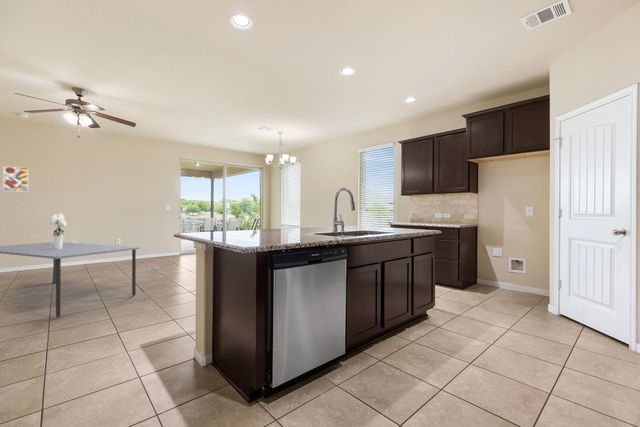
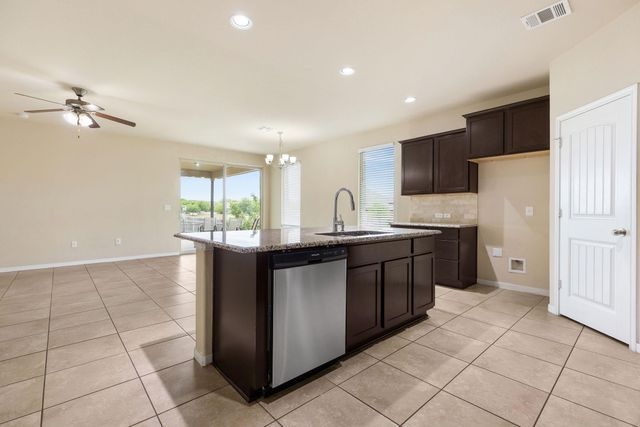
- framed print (16, 179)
- bouquet (58, 230)
- dining table (56, 272)
